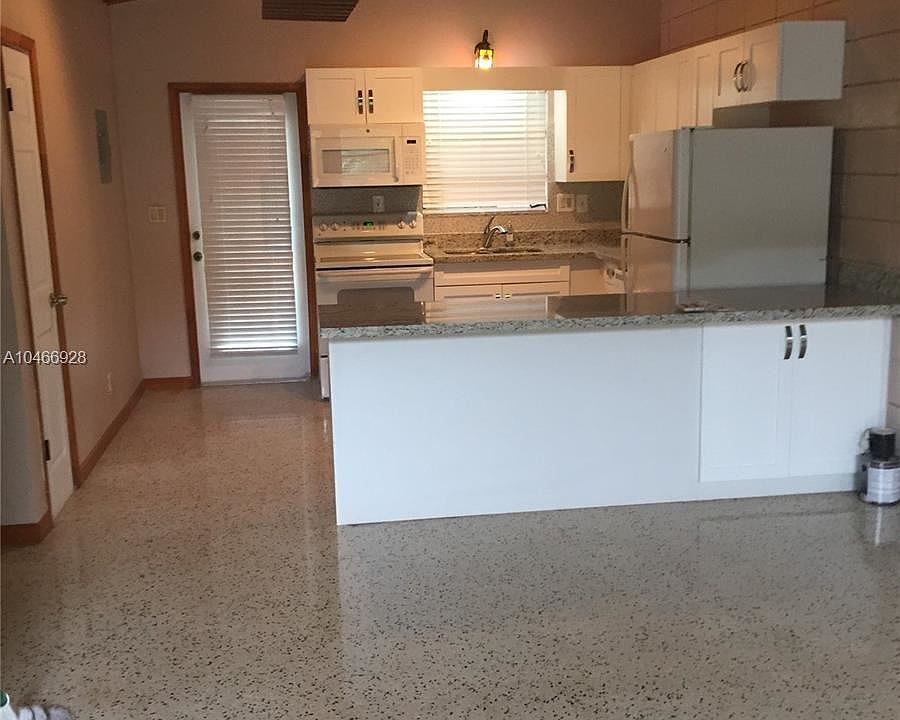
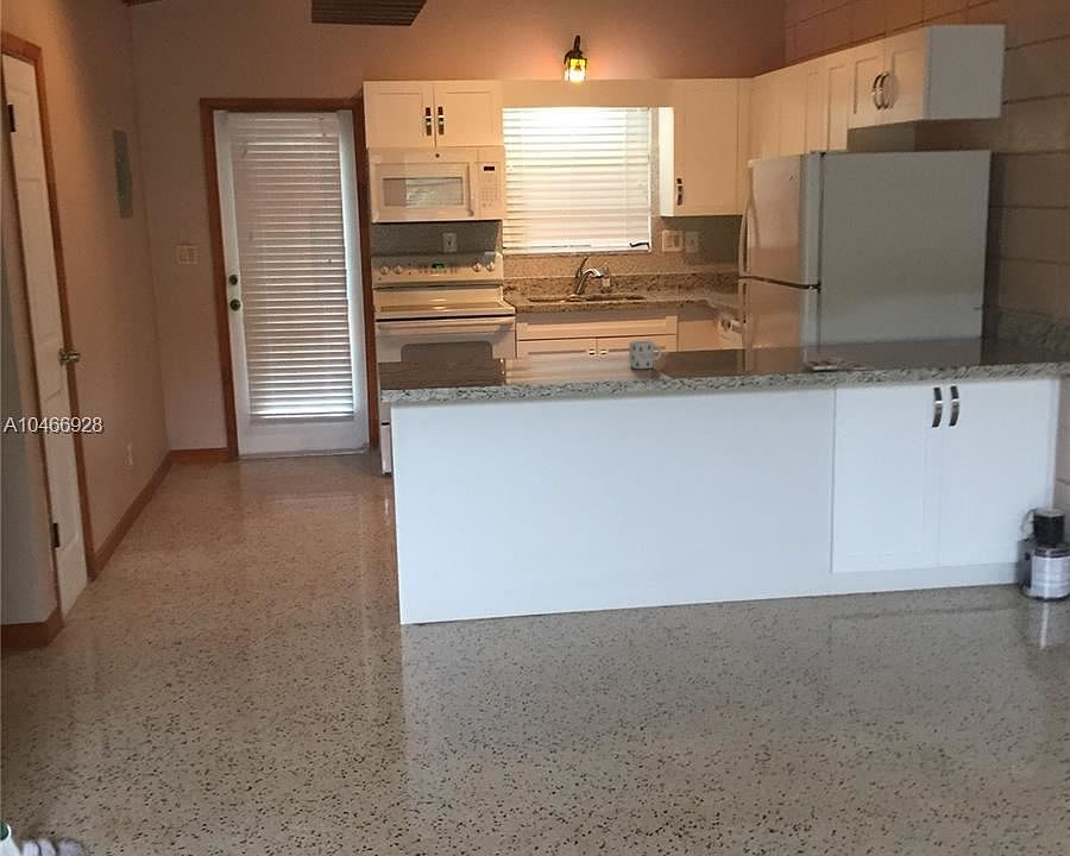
+ mug (646, 354)
